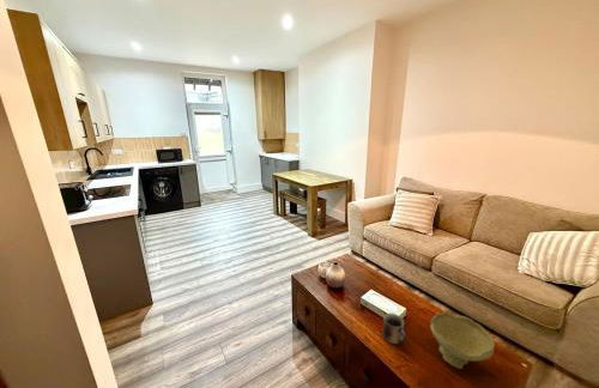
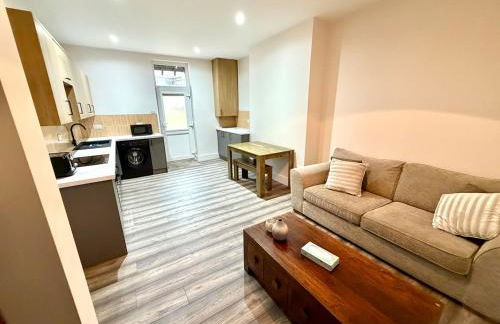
- mug (394, 328)
- bowl (458, 342)
